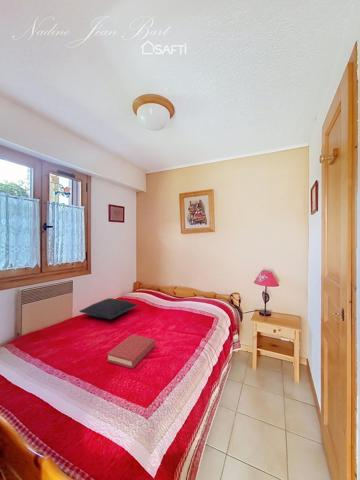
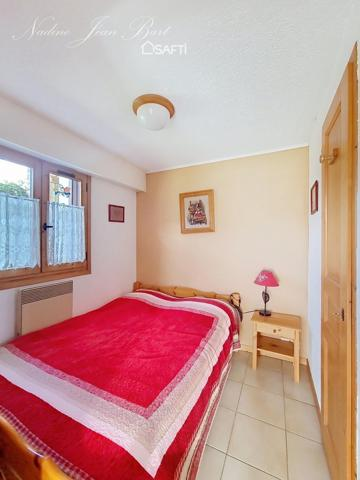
- hardback book (132, 349)
- pillow (109, 308)
